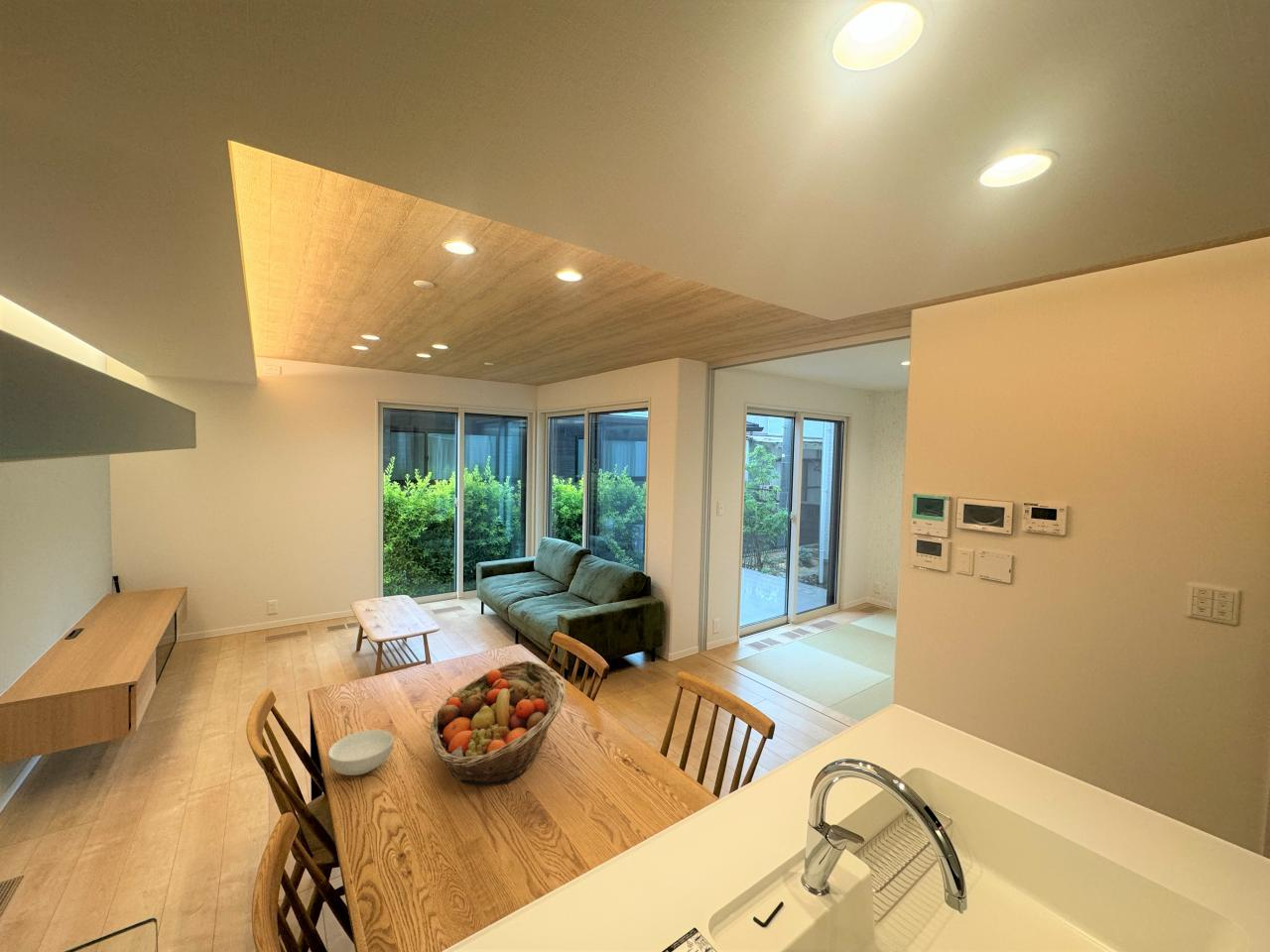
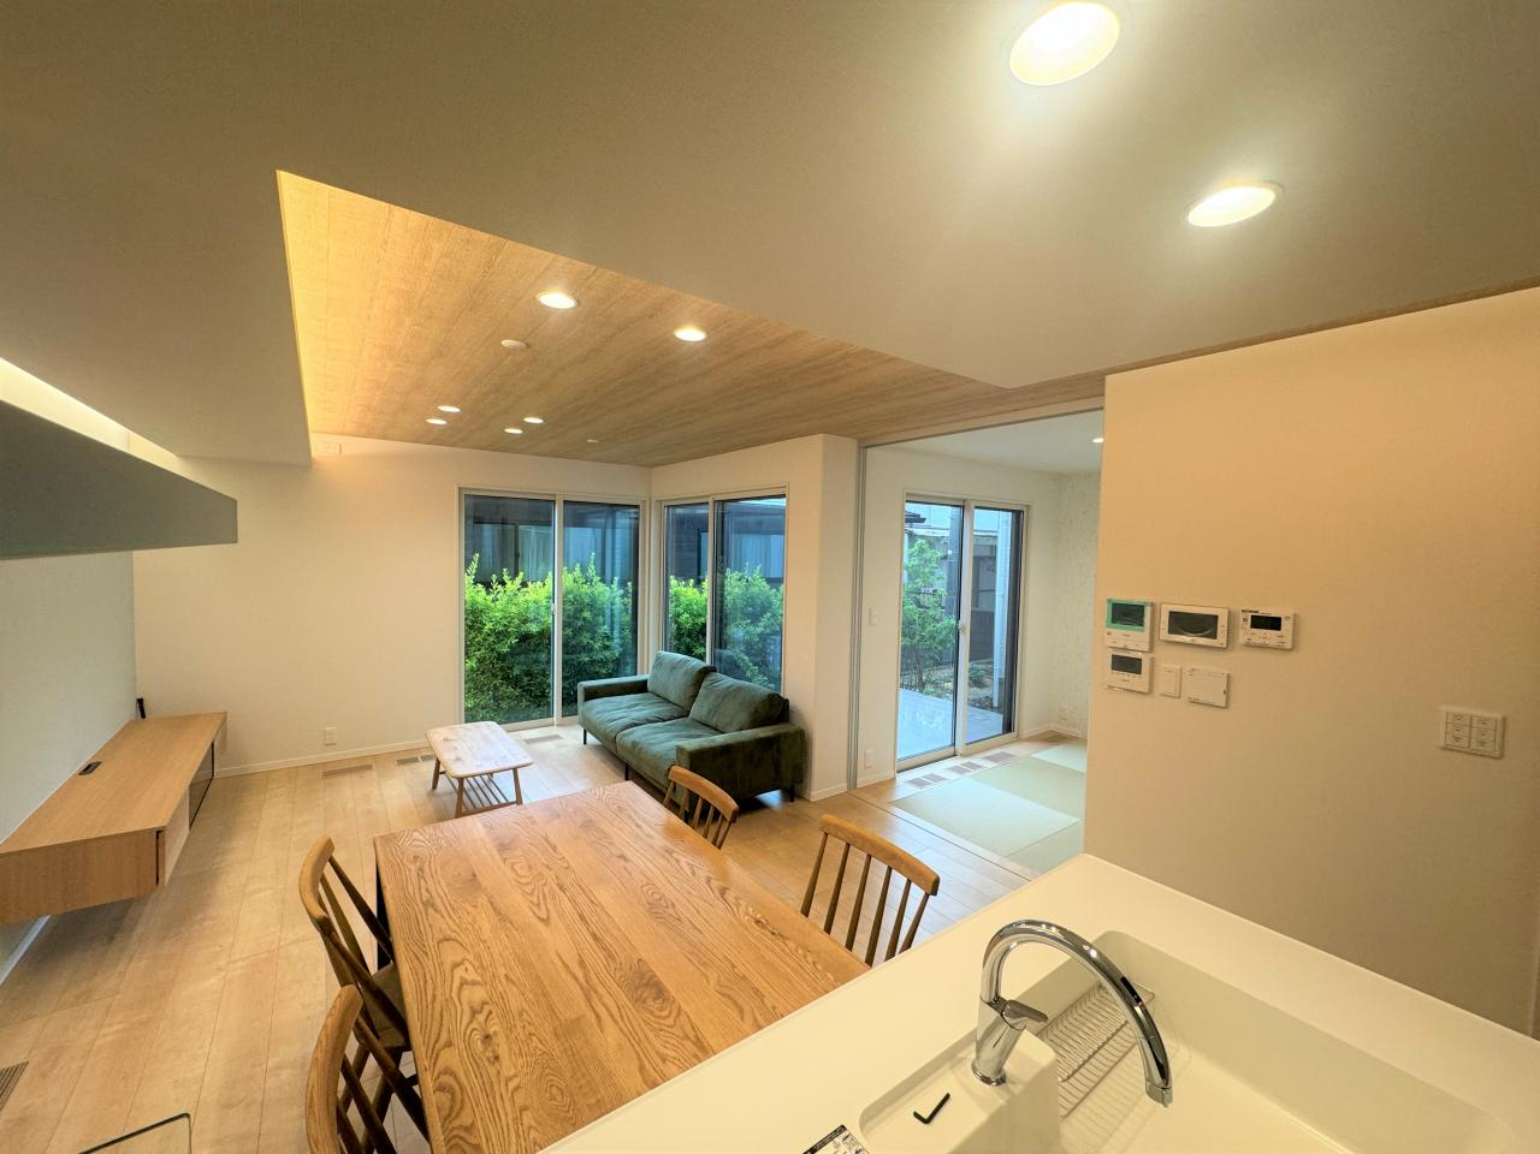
- cereal bowl (361, 755)
- fruit basket (499, 717)
